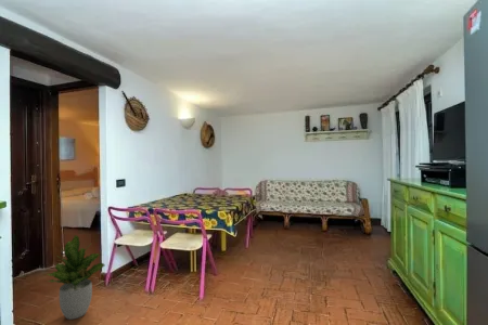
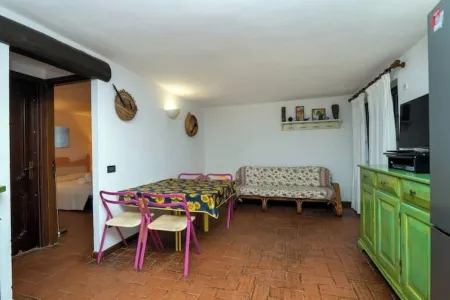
- potted plant (76, 275)
